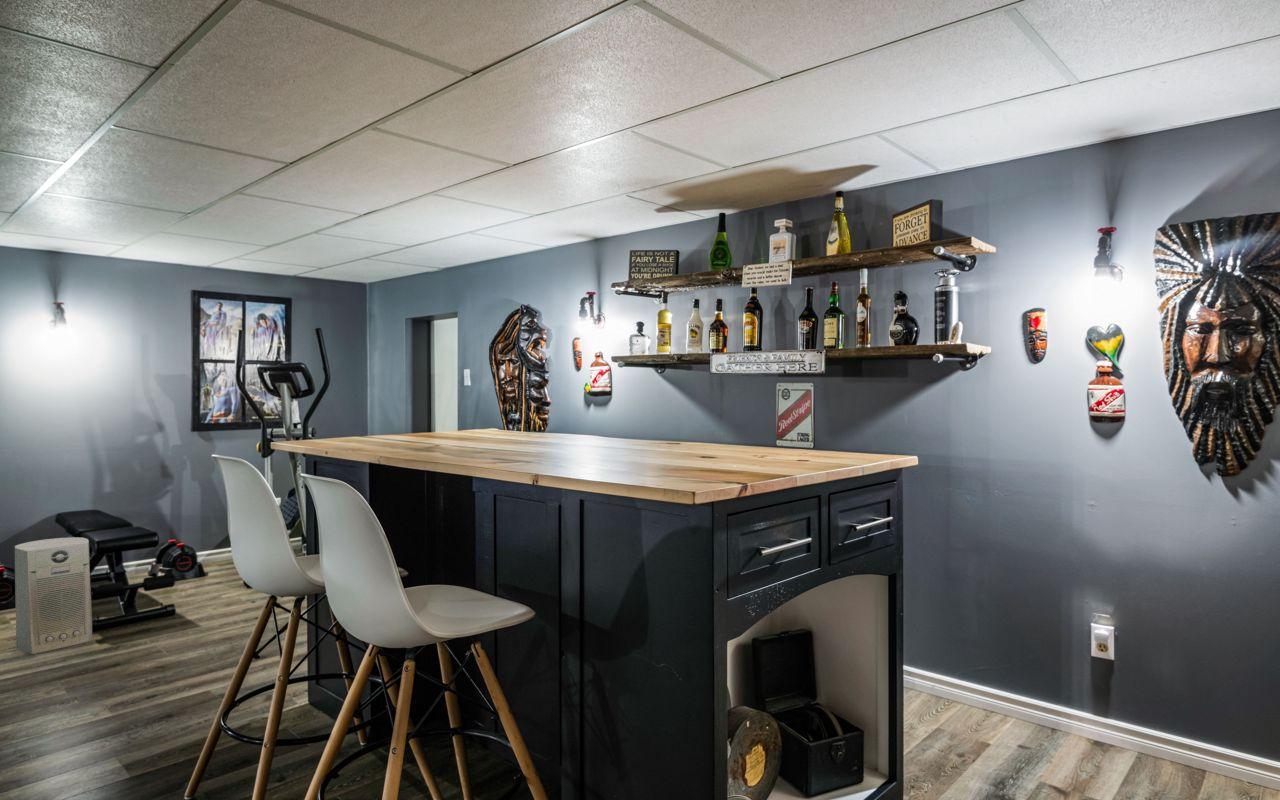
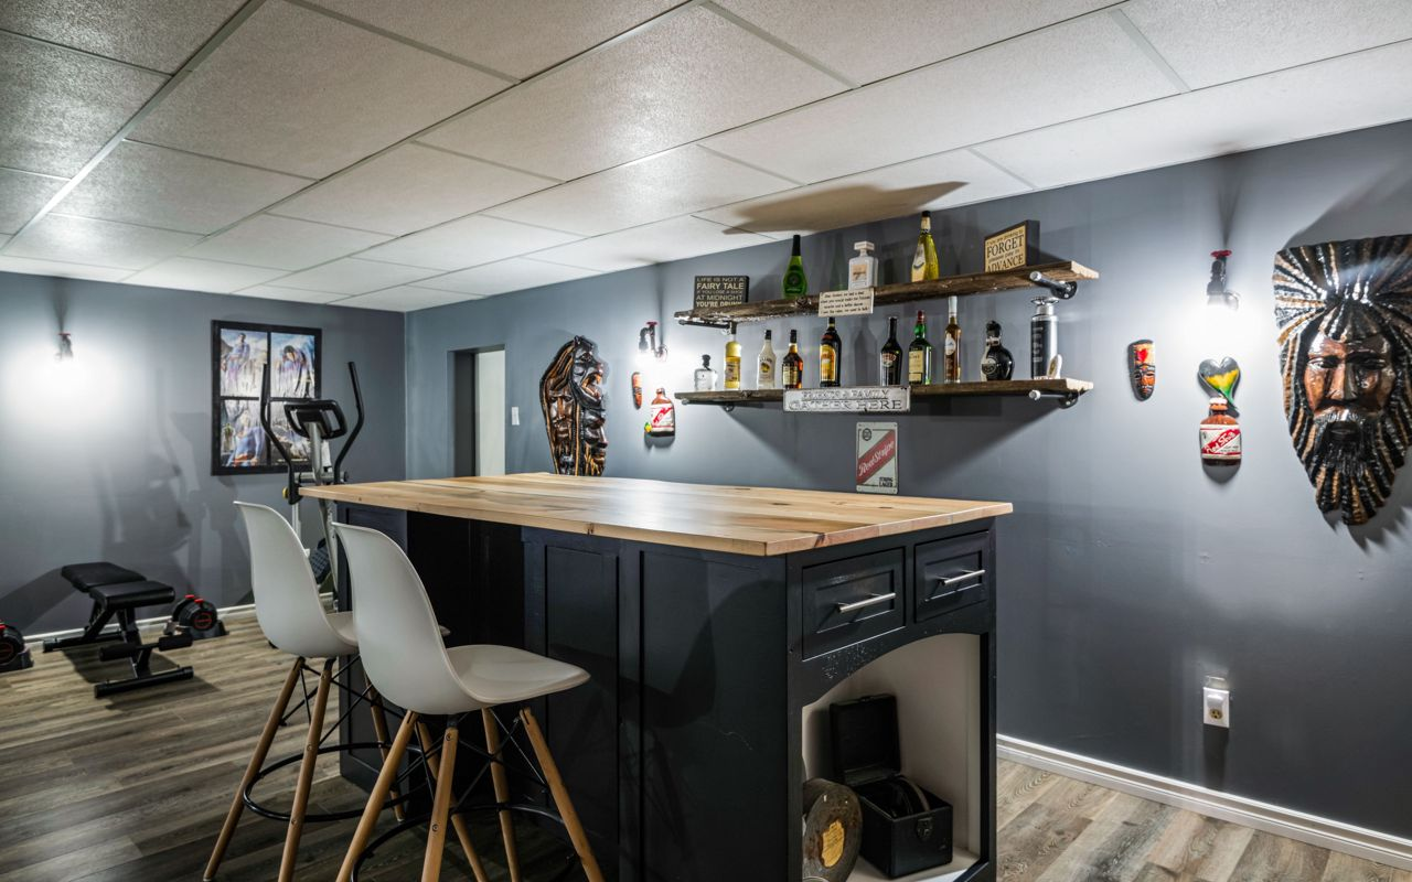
- fan (52, 591)
